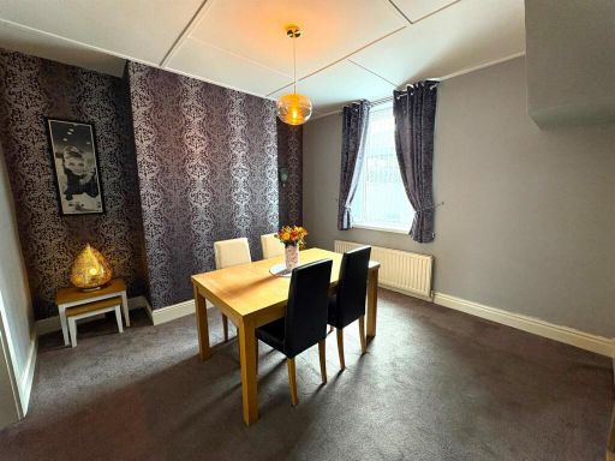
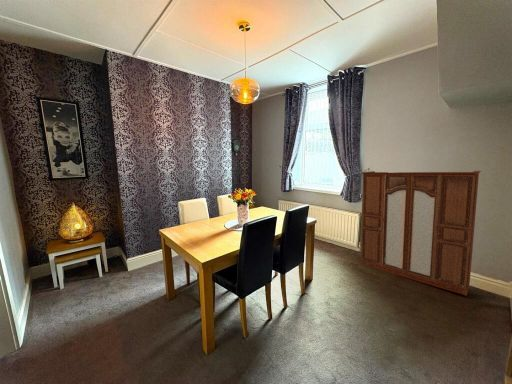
+ cabinet (411, 223)
